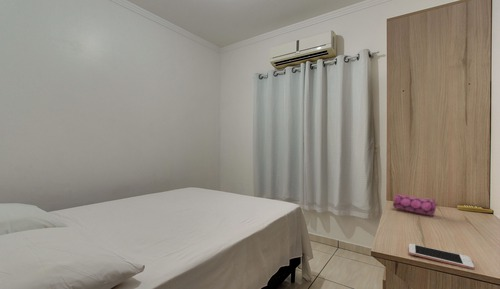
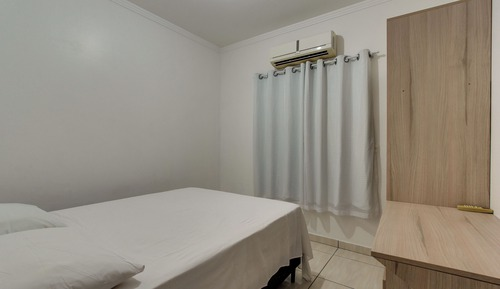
- cell phone (438, 255)
- pencil case (413, 203)
